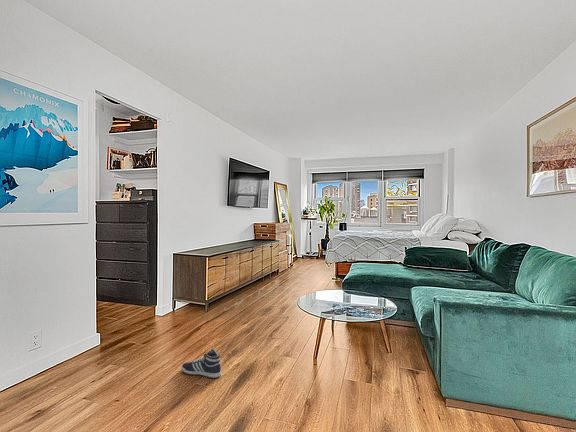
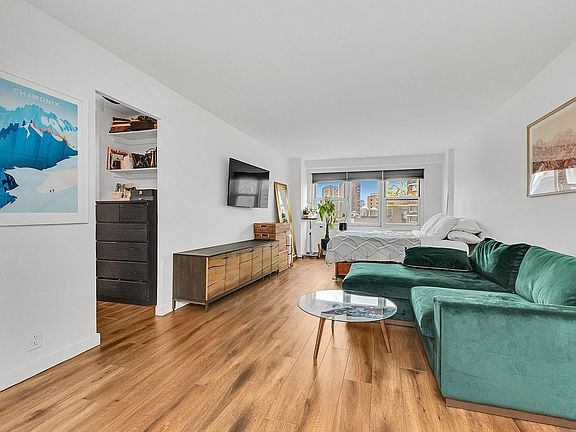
- sneaker (201, 361)
